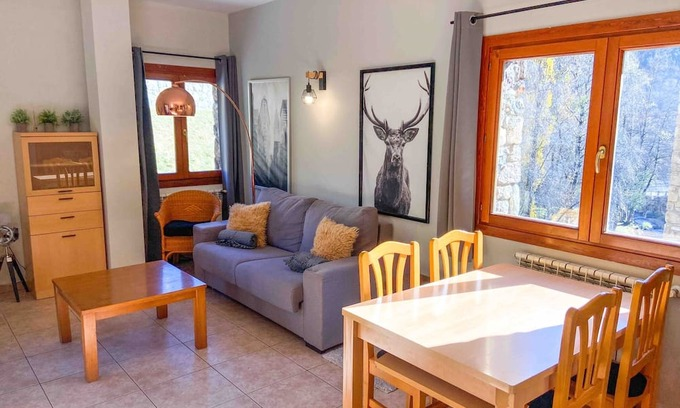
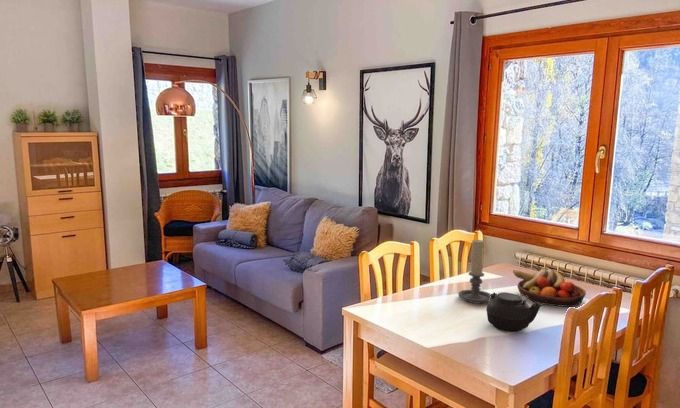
+ fruit bowl (550, 285)
+ candle holder (479, 270)
+ teapot (513, 312)
